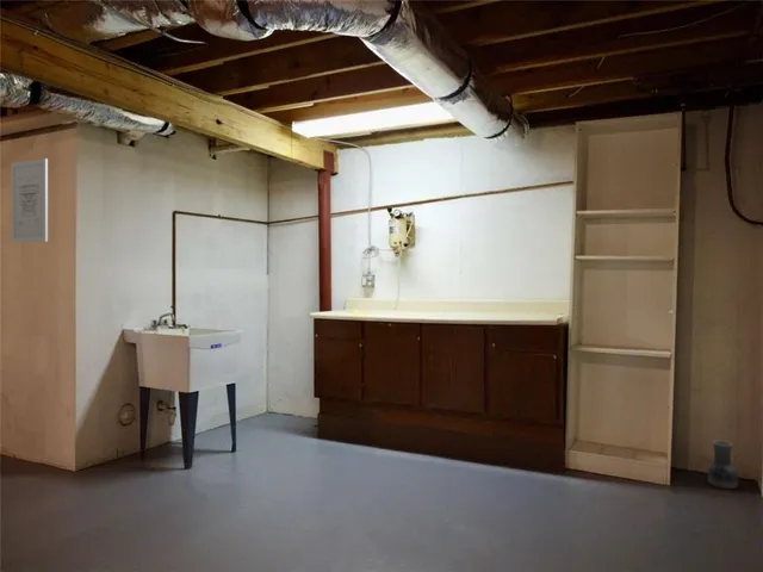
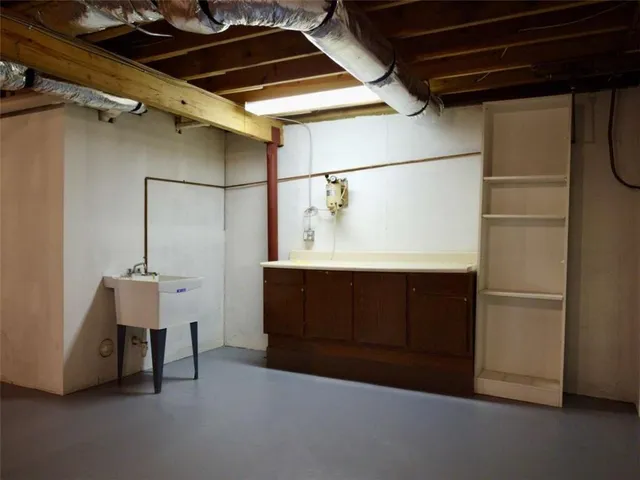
- vase (722, 462)
- wall art (29, 201)
